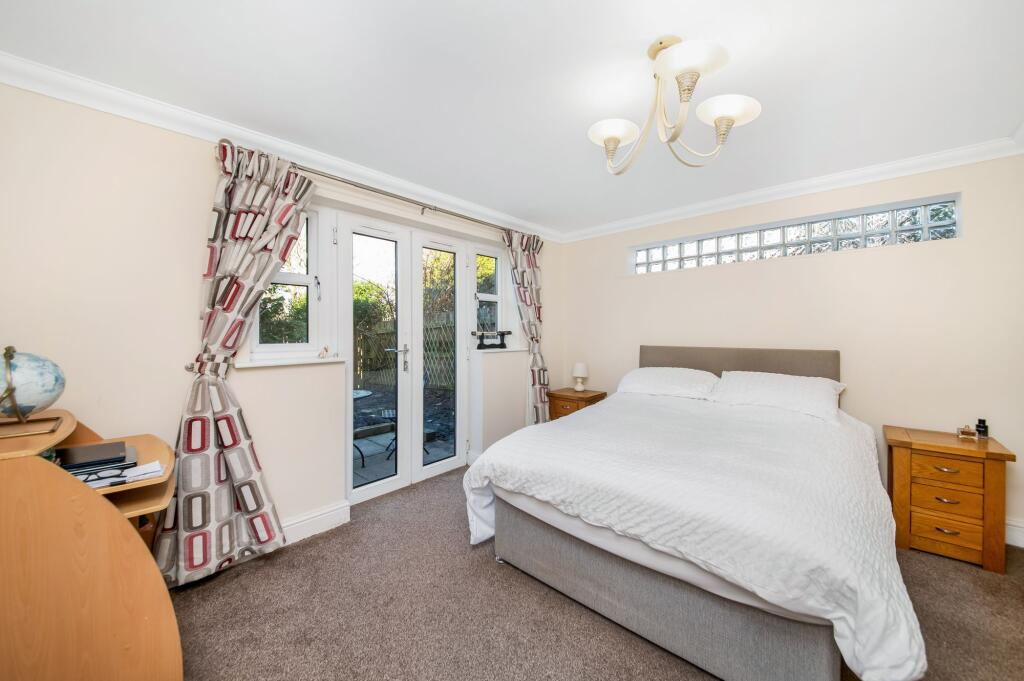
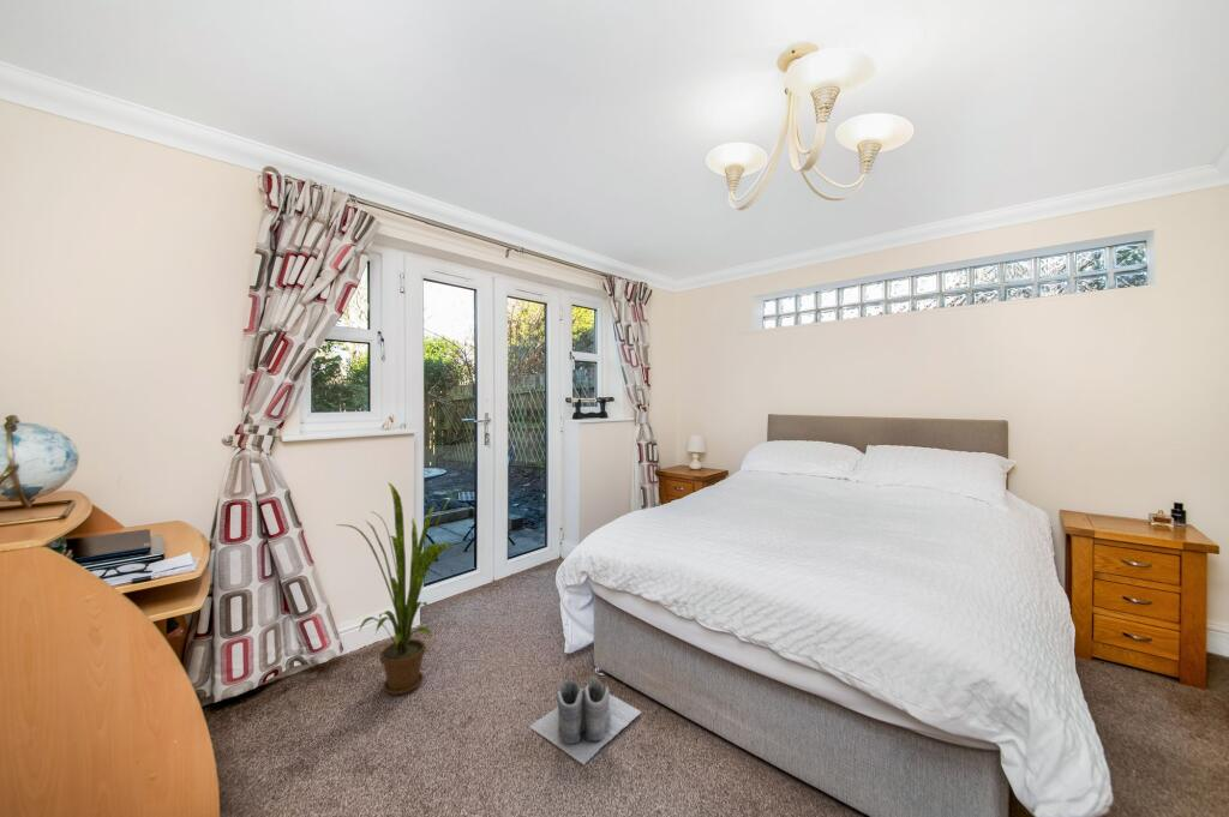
+ boots (586, 697)
+ house plant (395, 585)
